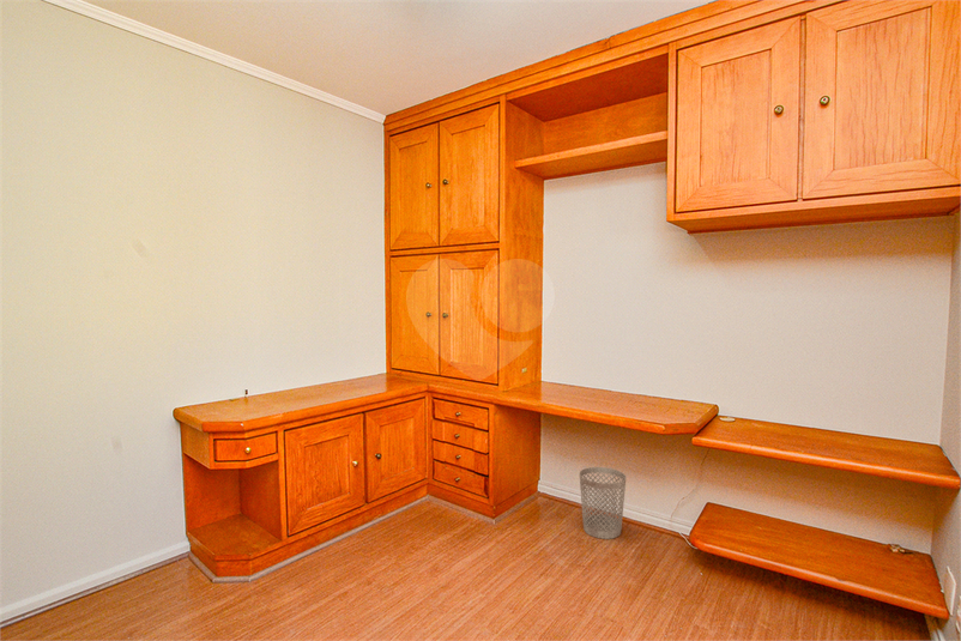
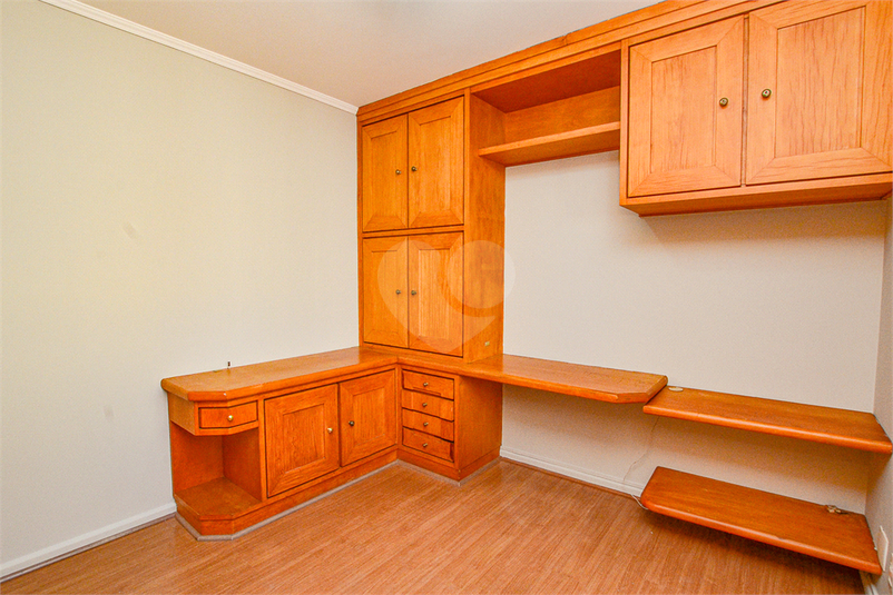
- wastebasket (602, 502)
